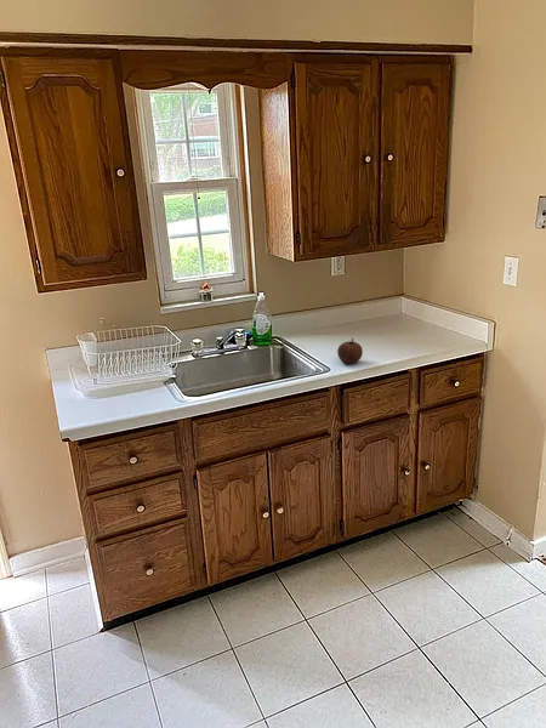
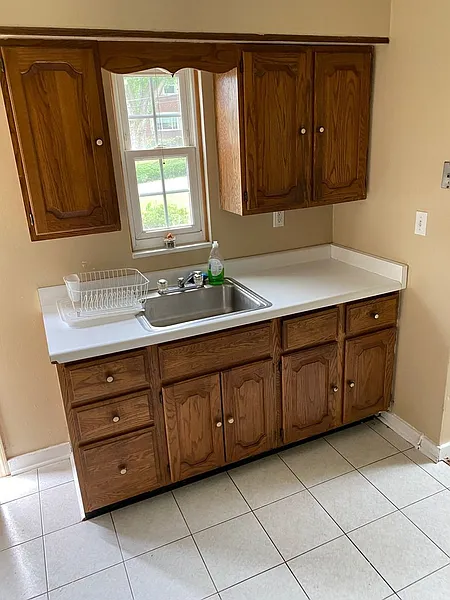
- fruit (349, 351)
